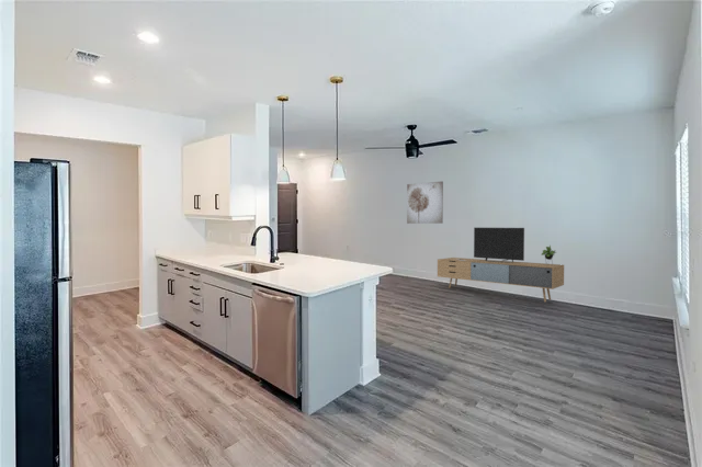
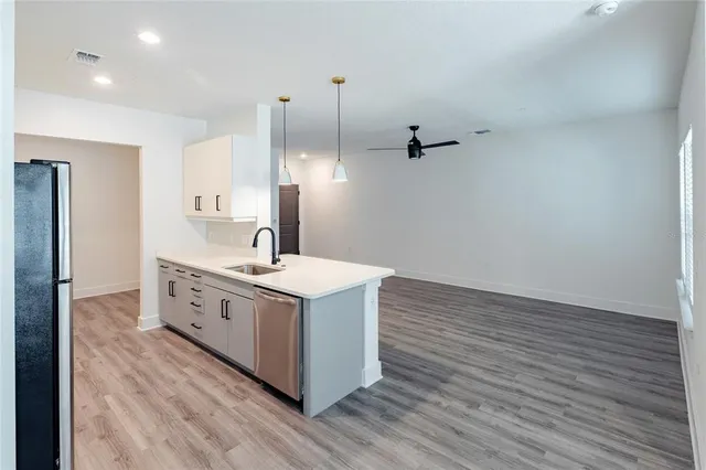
- media console (496, 261)
- wall art (423, 203)
